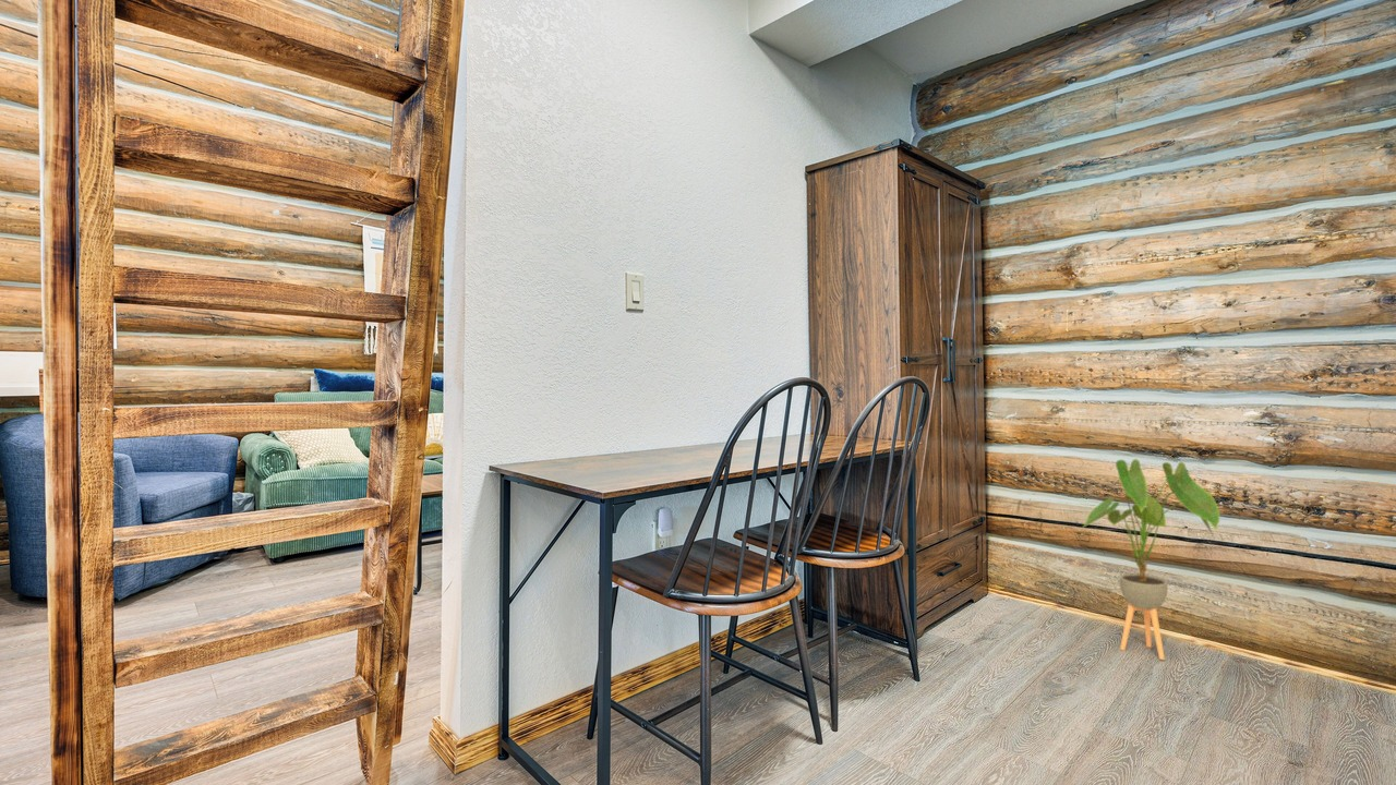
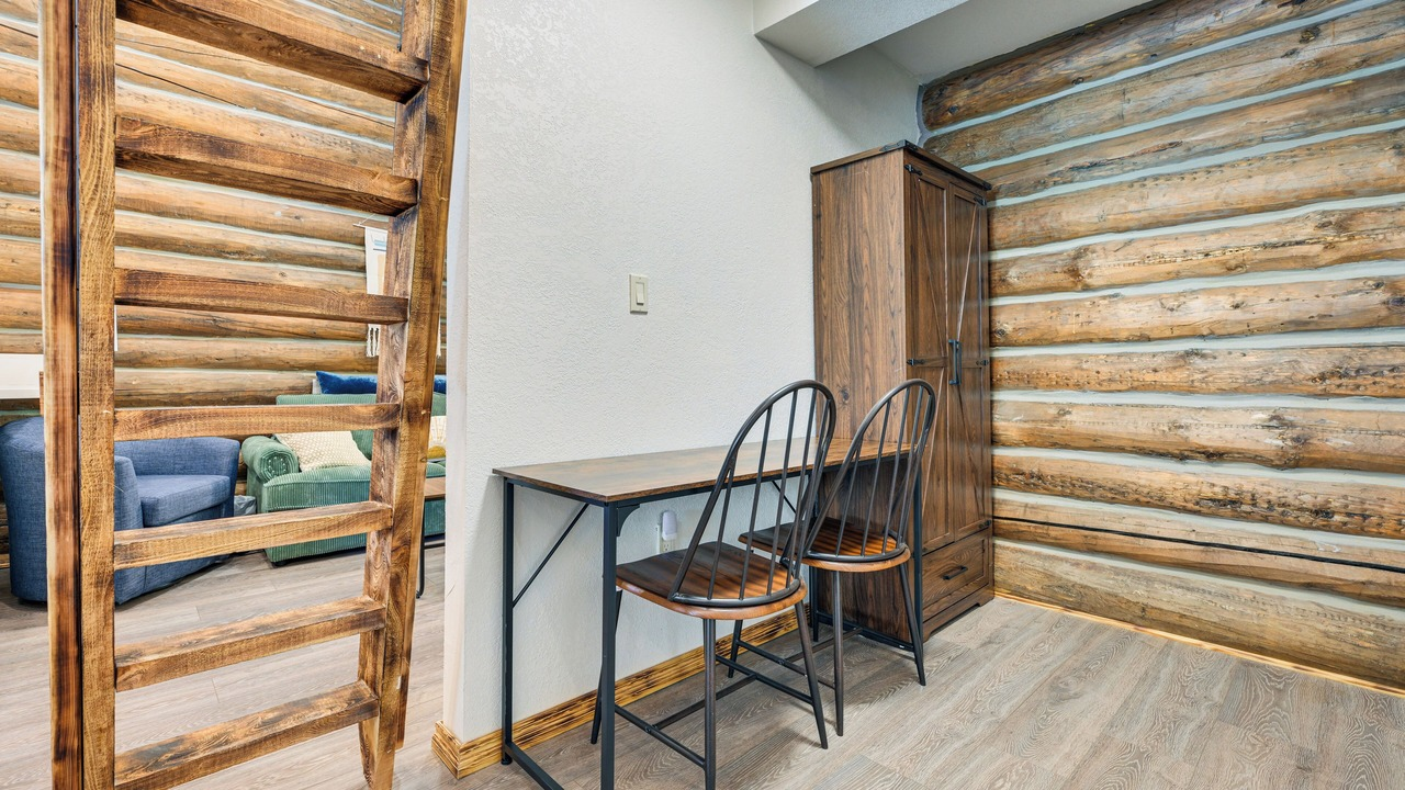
- house plant (1152, 555)
